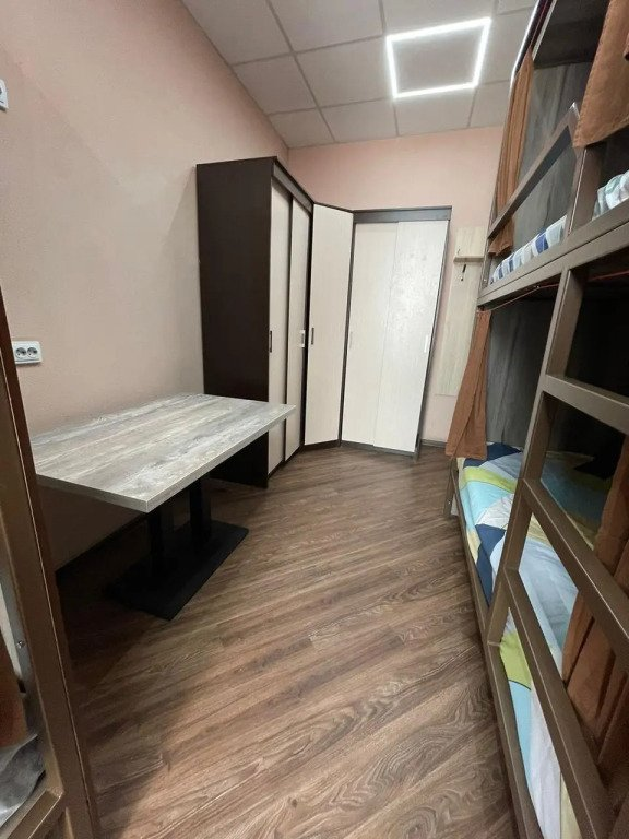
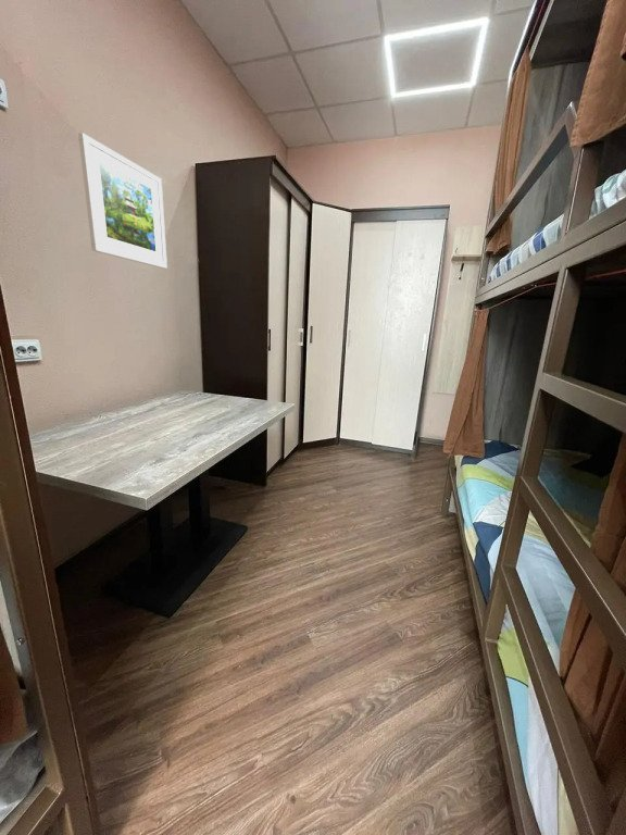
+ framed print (129, 211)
